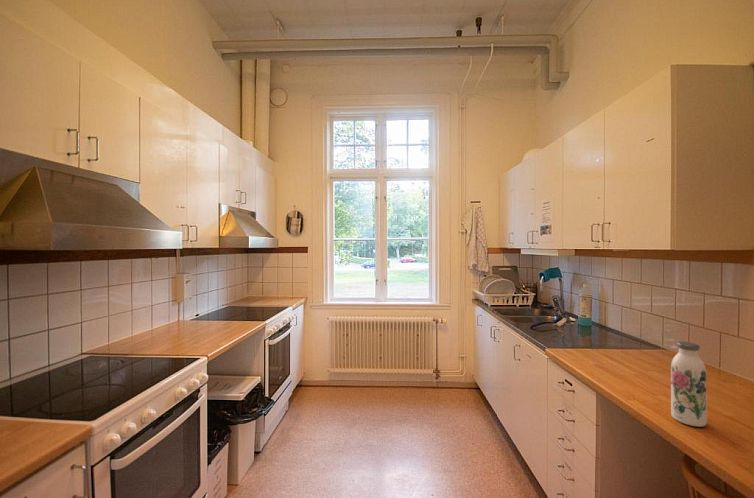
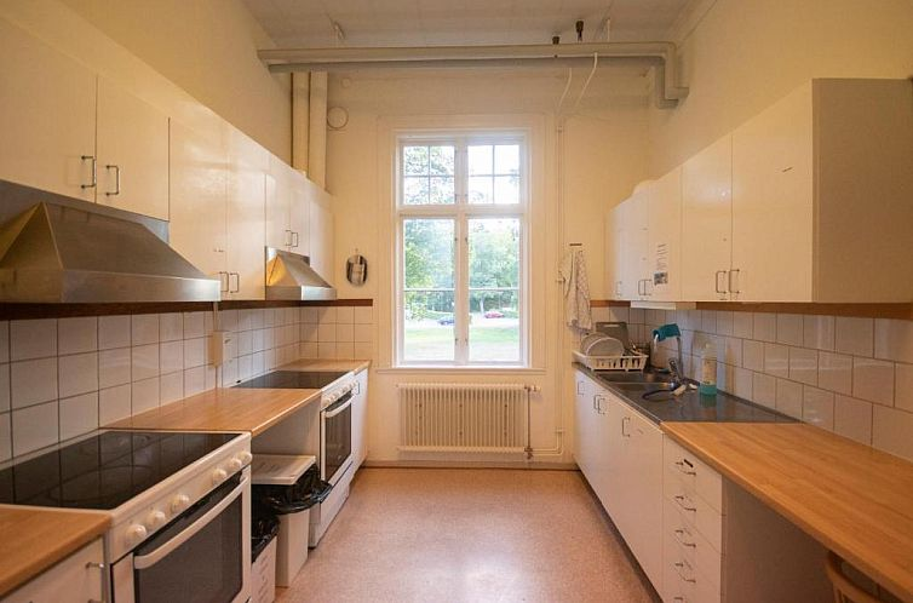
- water bottle (688, 381)
